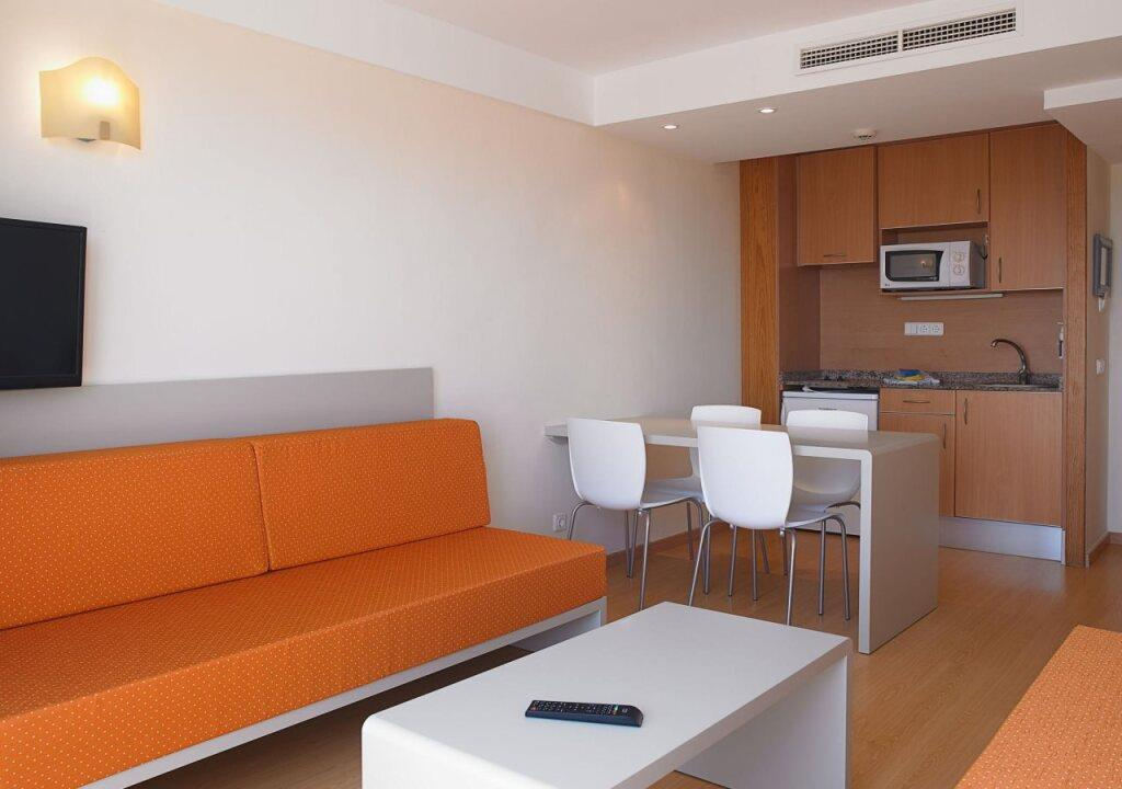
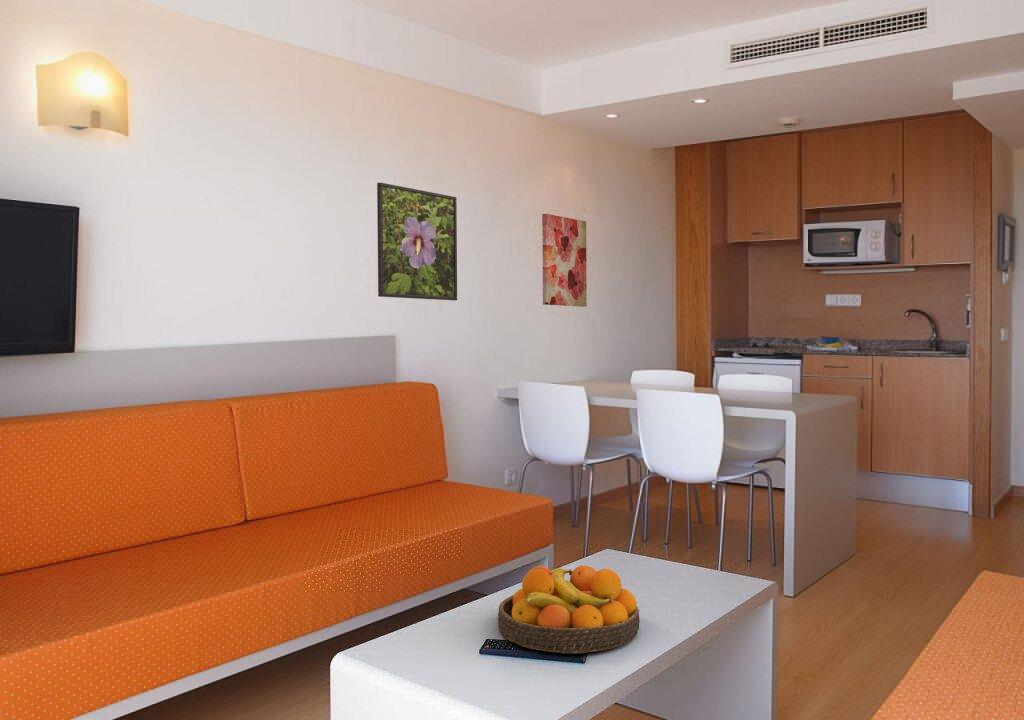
+ wall art (565, 261)
+ fruit bowl (568, 597)
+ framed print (419, 244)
